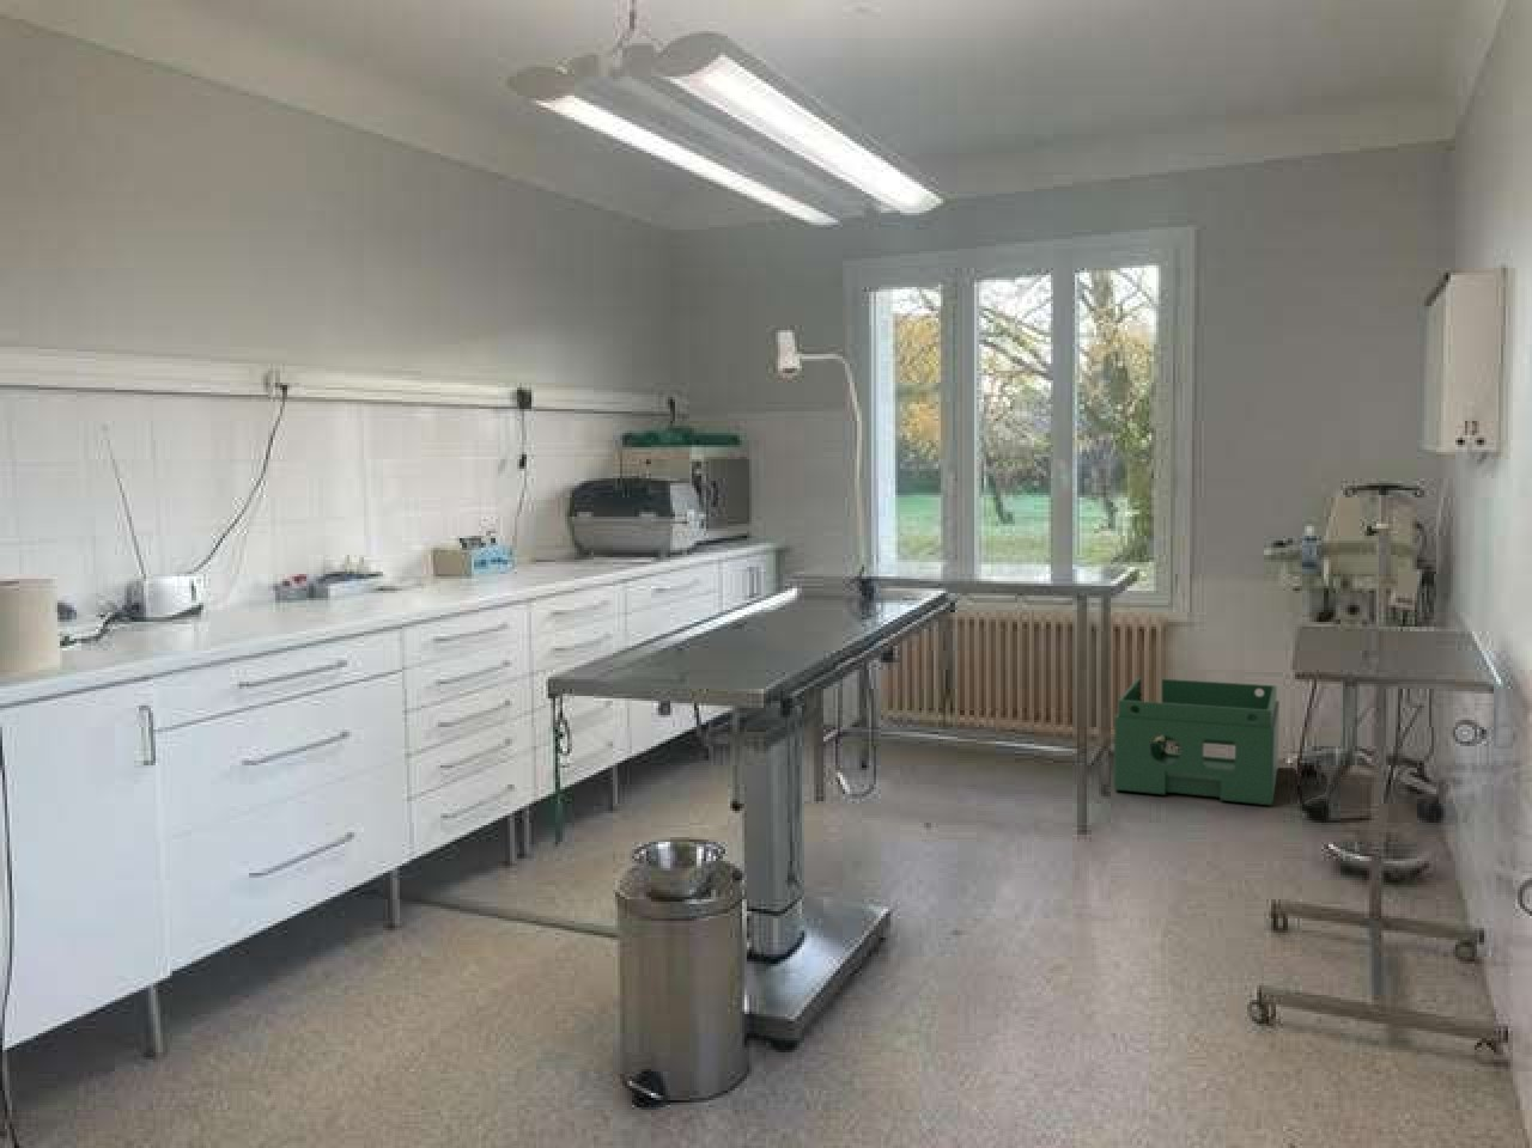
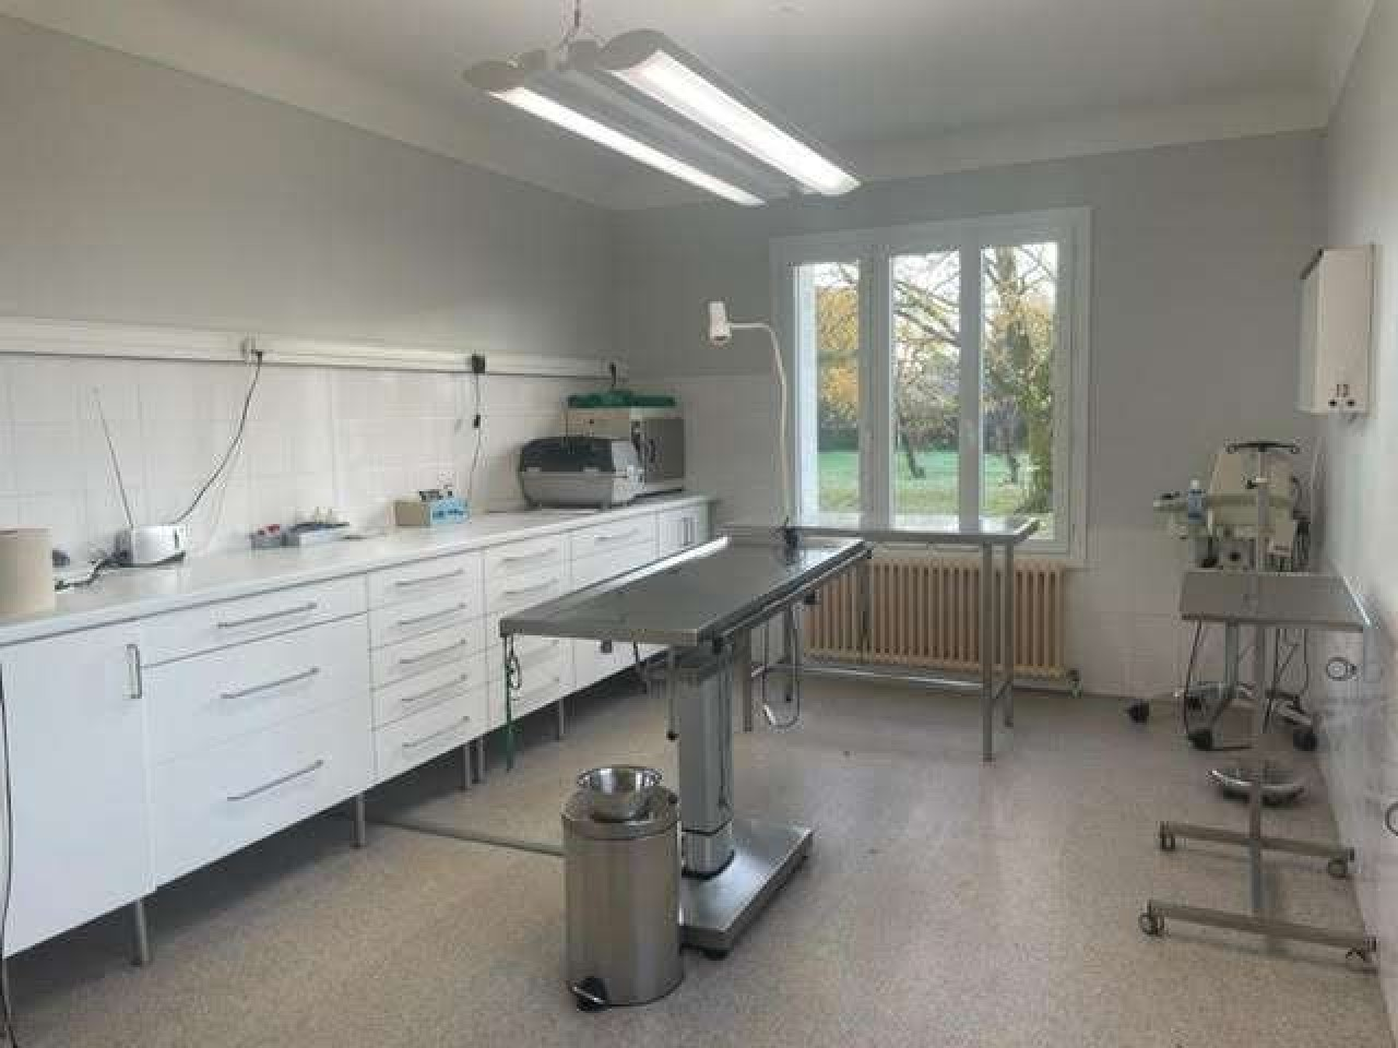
- storage bin (1198, 736)
